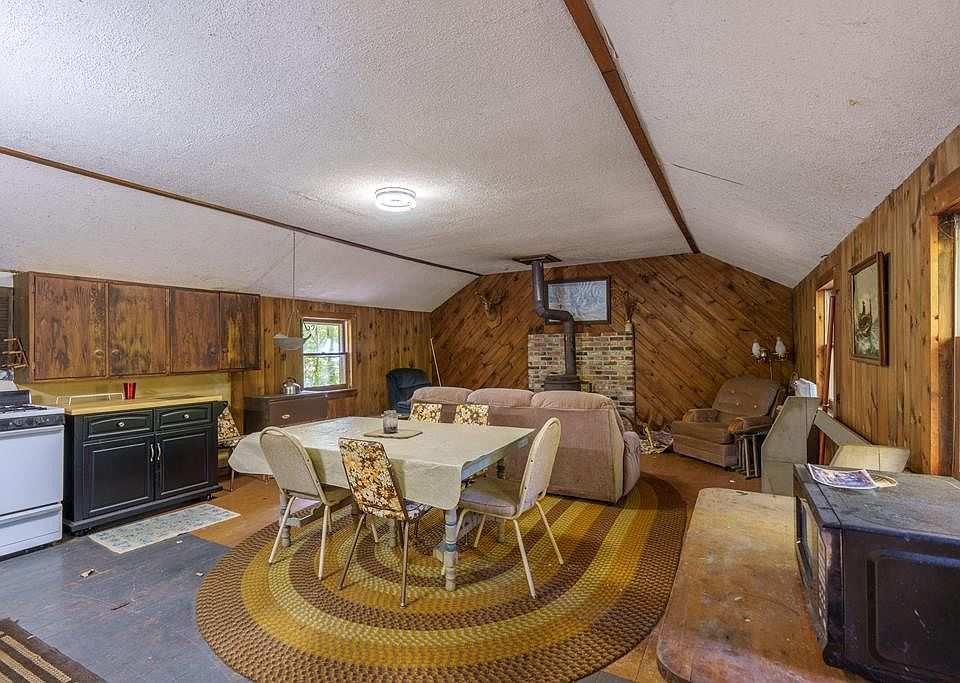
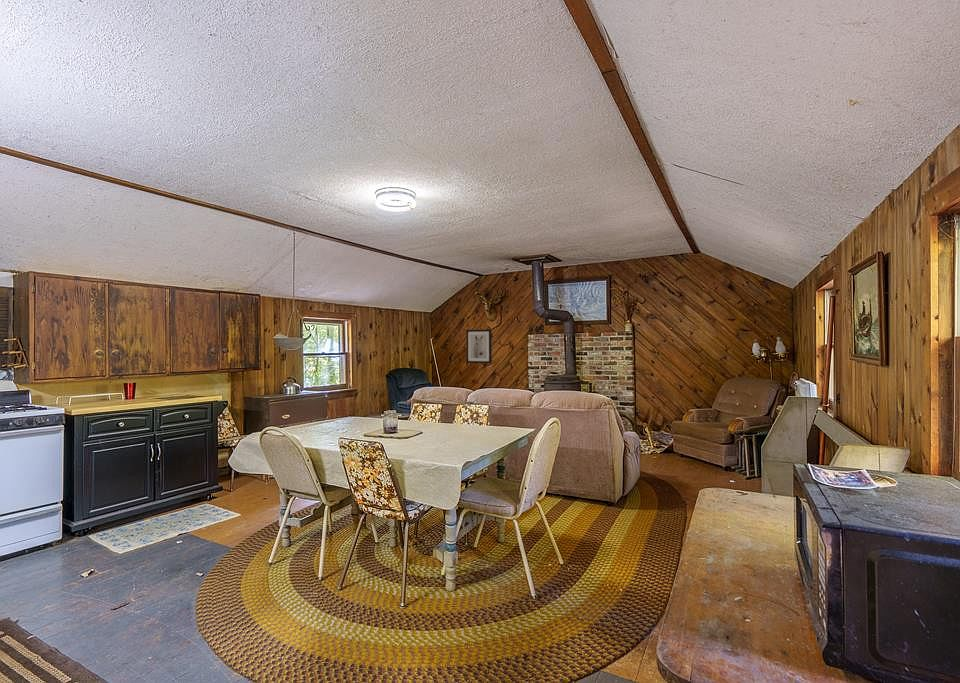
+ wall art (478, 346)
